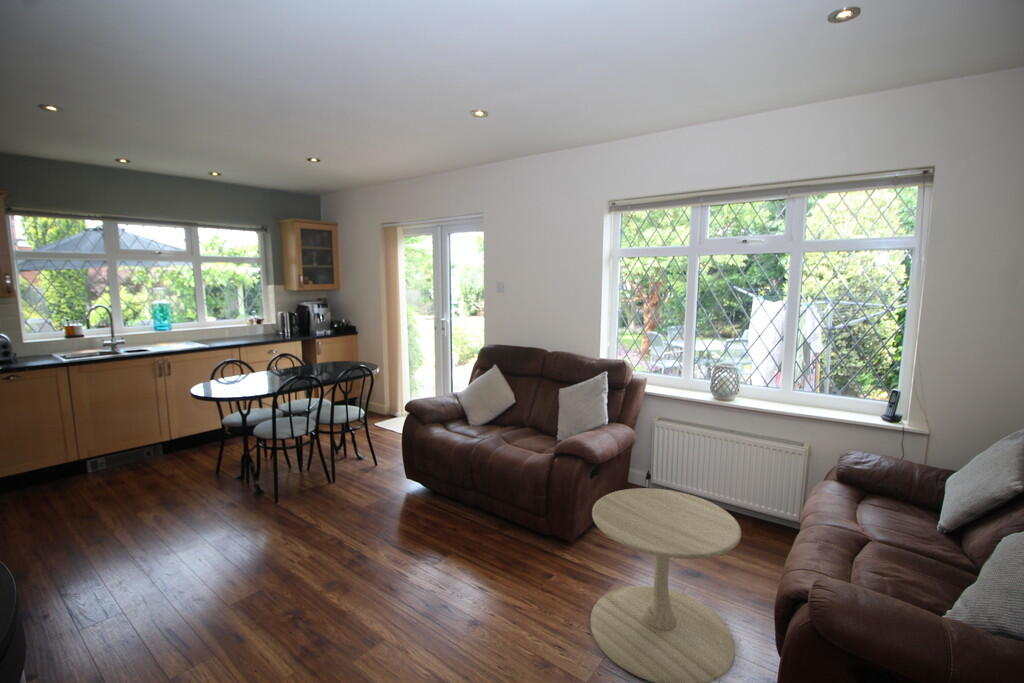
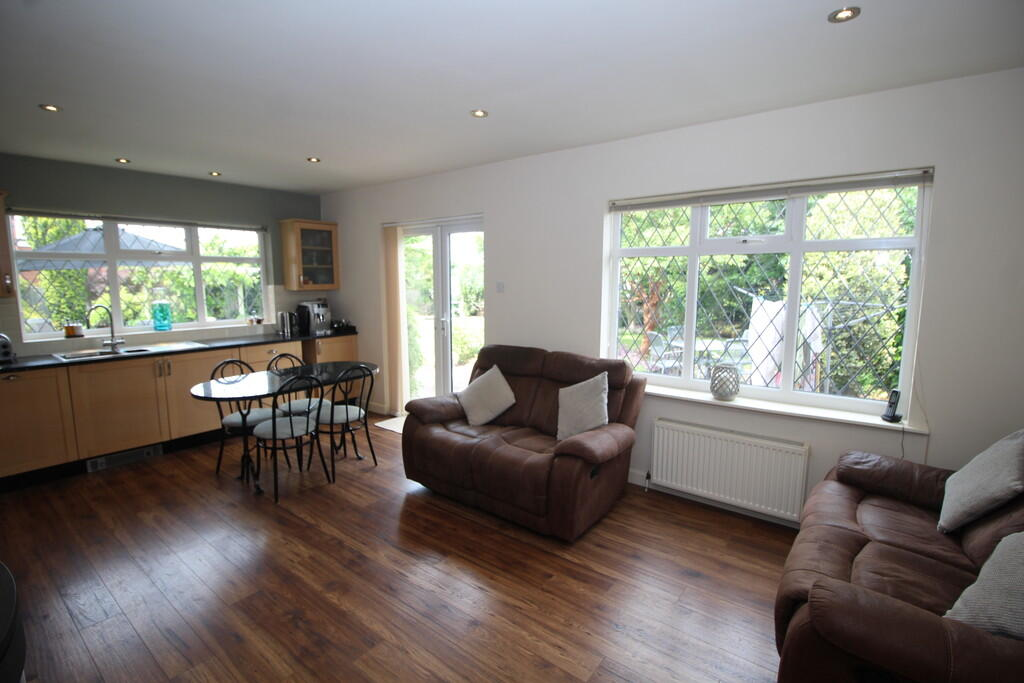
- side table (661, 574)
